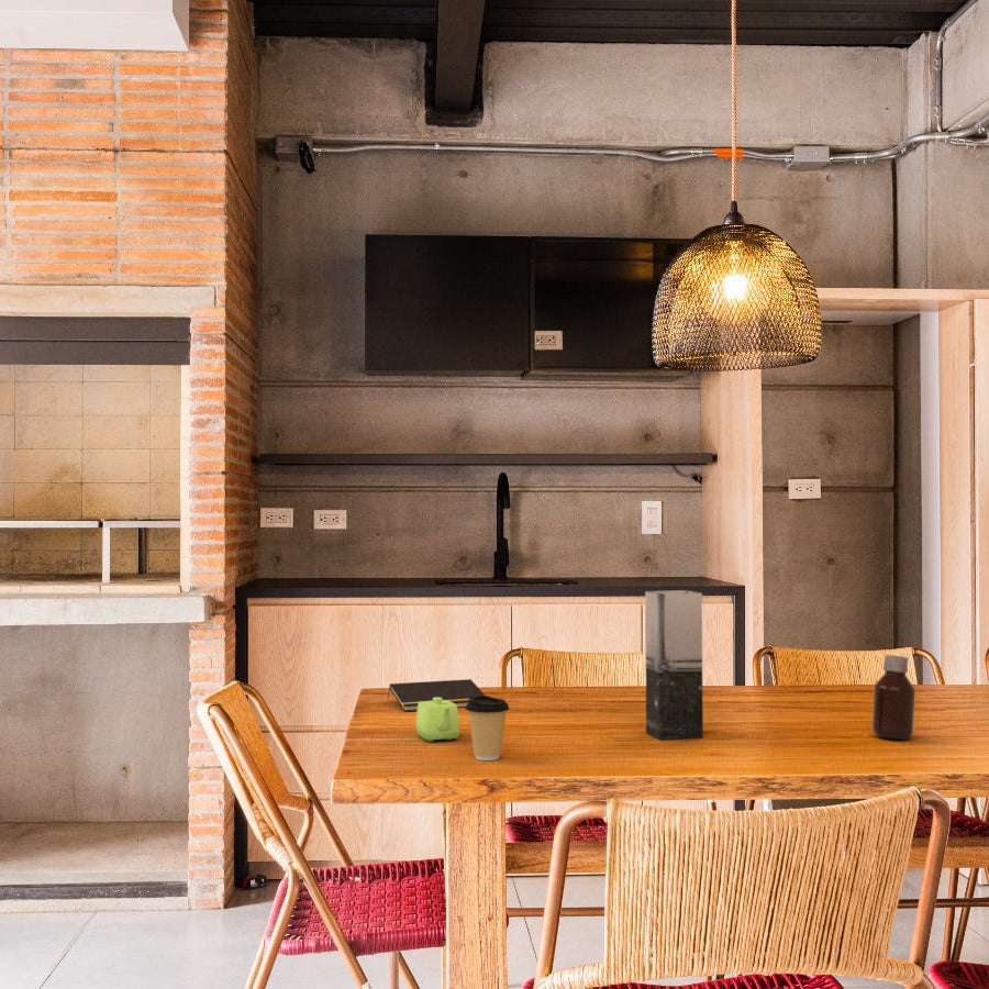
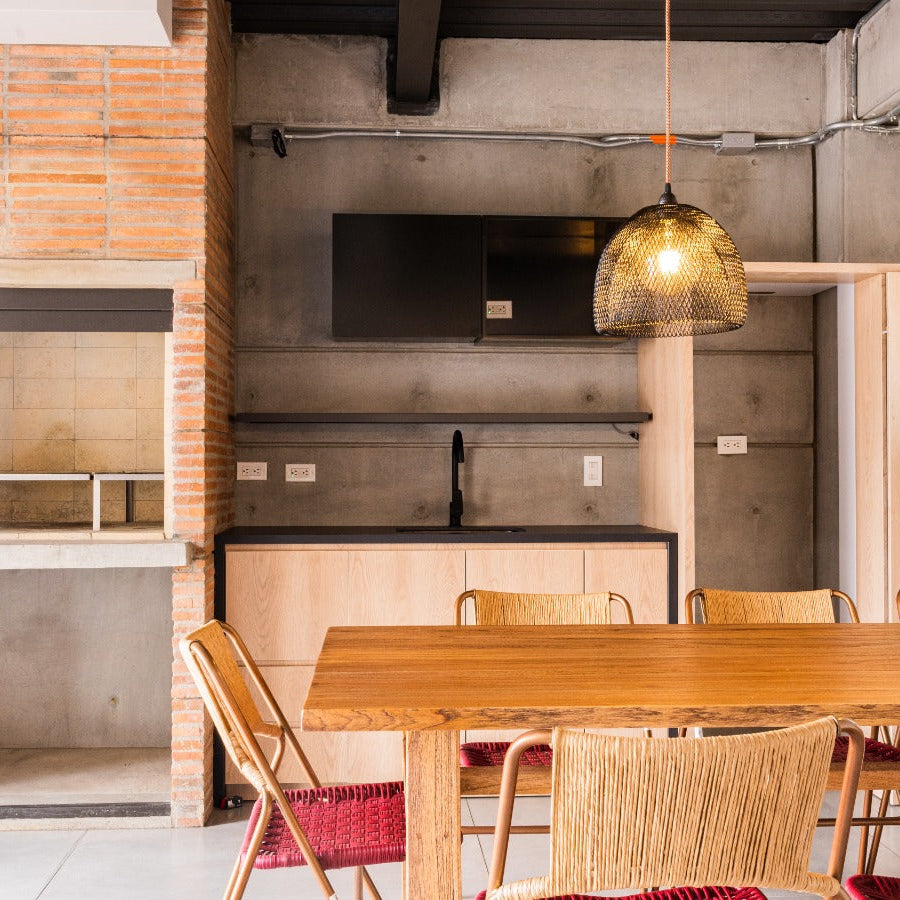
- teapot (438, 719)
- bottle (893, 697)
- notepad (438, 694)
- vase (674, 663)
- coffee cup (487, 727)
